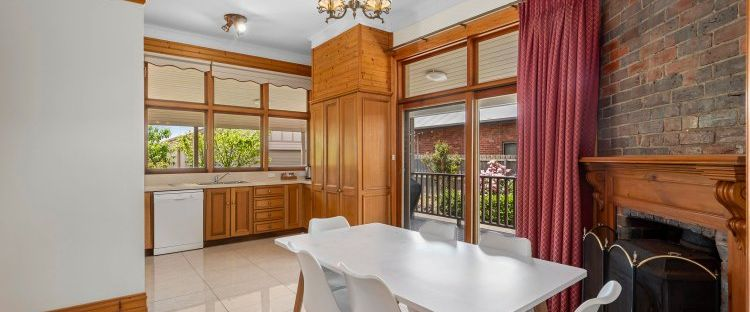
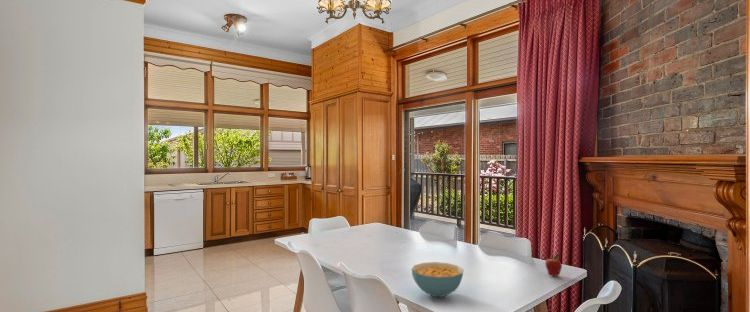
+ fruit (553, 264)
+ cereal bowl (437, 281)
